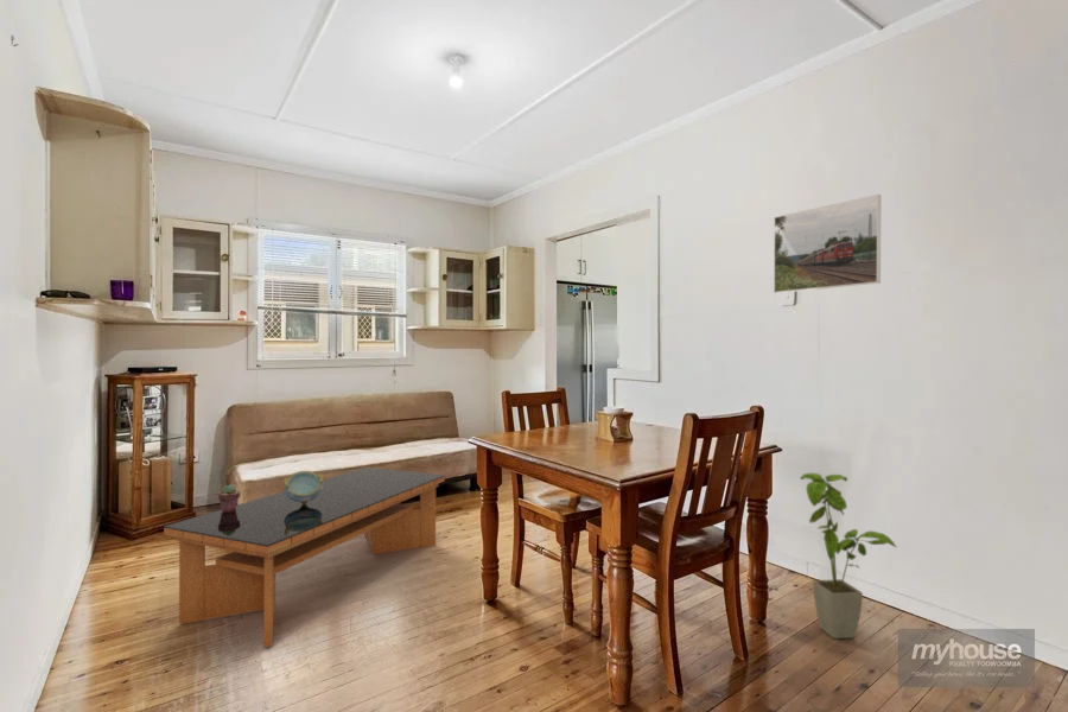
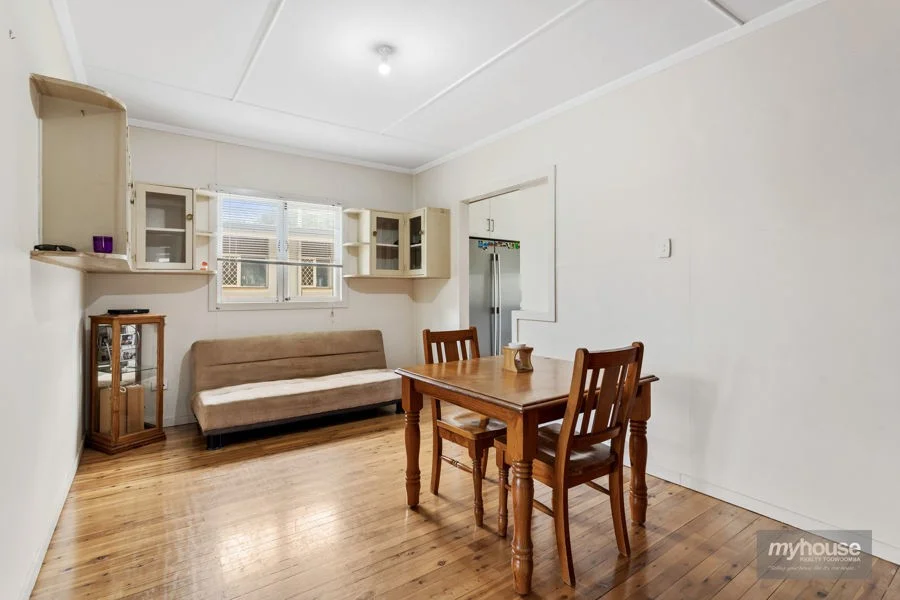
- decorative bowl (303, 487)
- potted succulent (229, 497)
- house plant (838, 553)
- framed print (822, 247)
- coffee table (329, 536)
